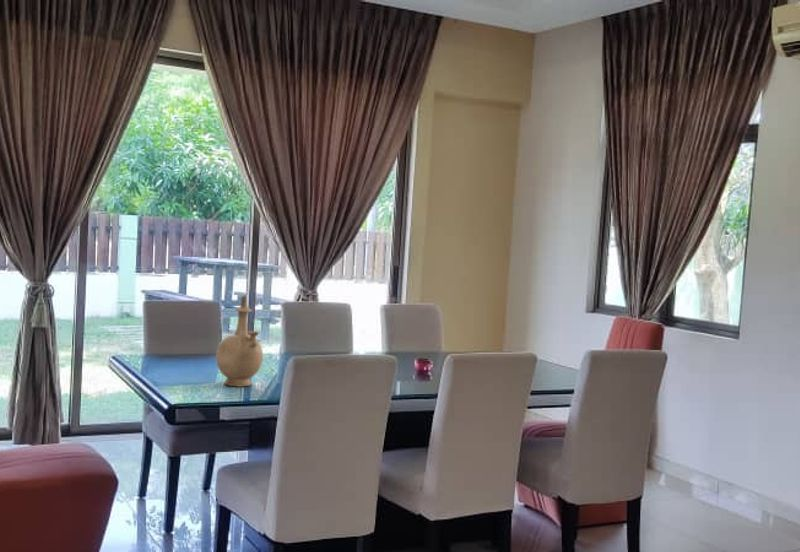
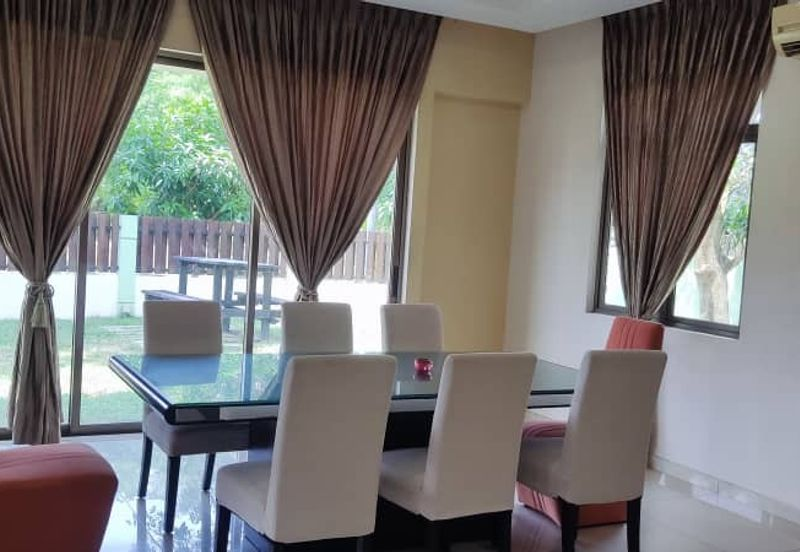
- vase (241, 340)
